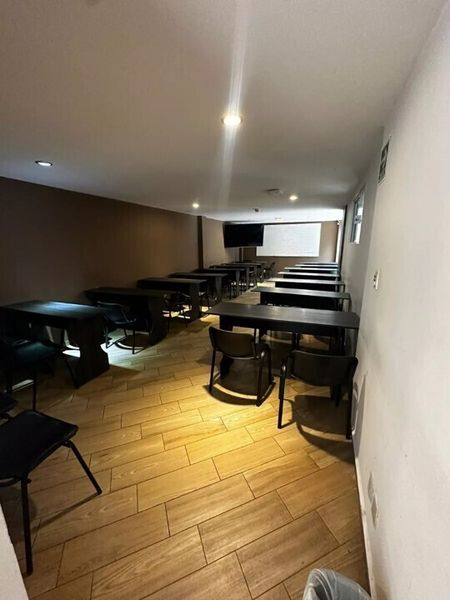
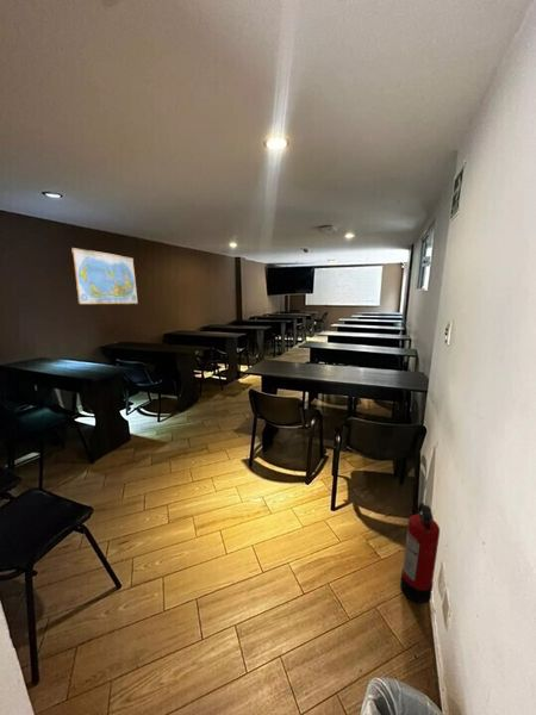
+ fire extinguisher (419, 542)
+ world map (108, 279)
